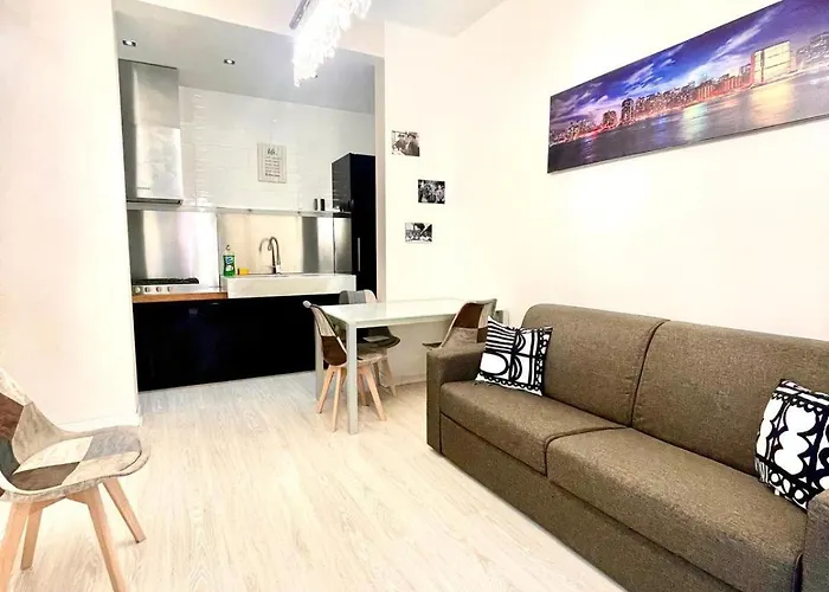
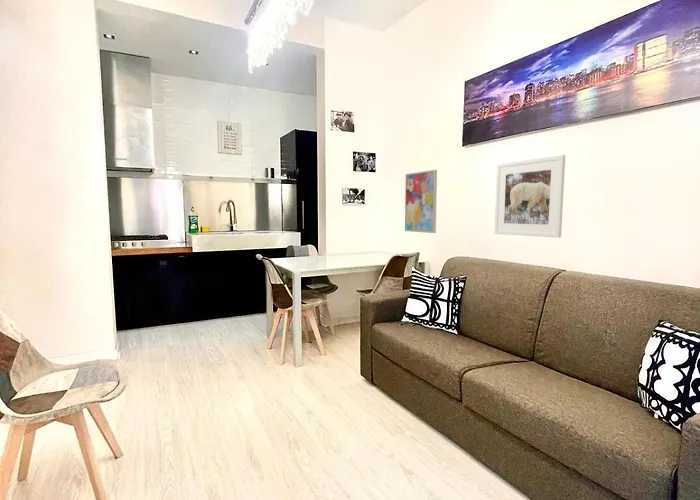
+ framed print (526, 198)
+ wall art (419, 202)
